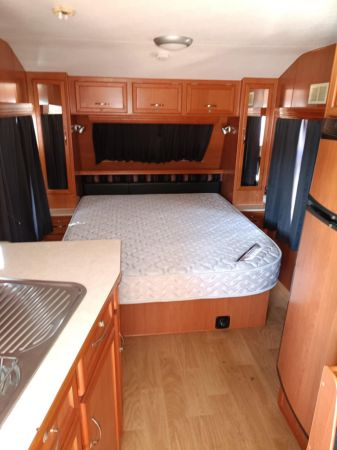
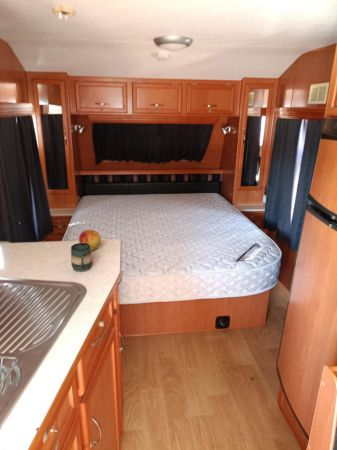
+ apple (89, 239)
+ mug (81, 258)
